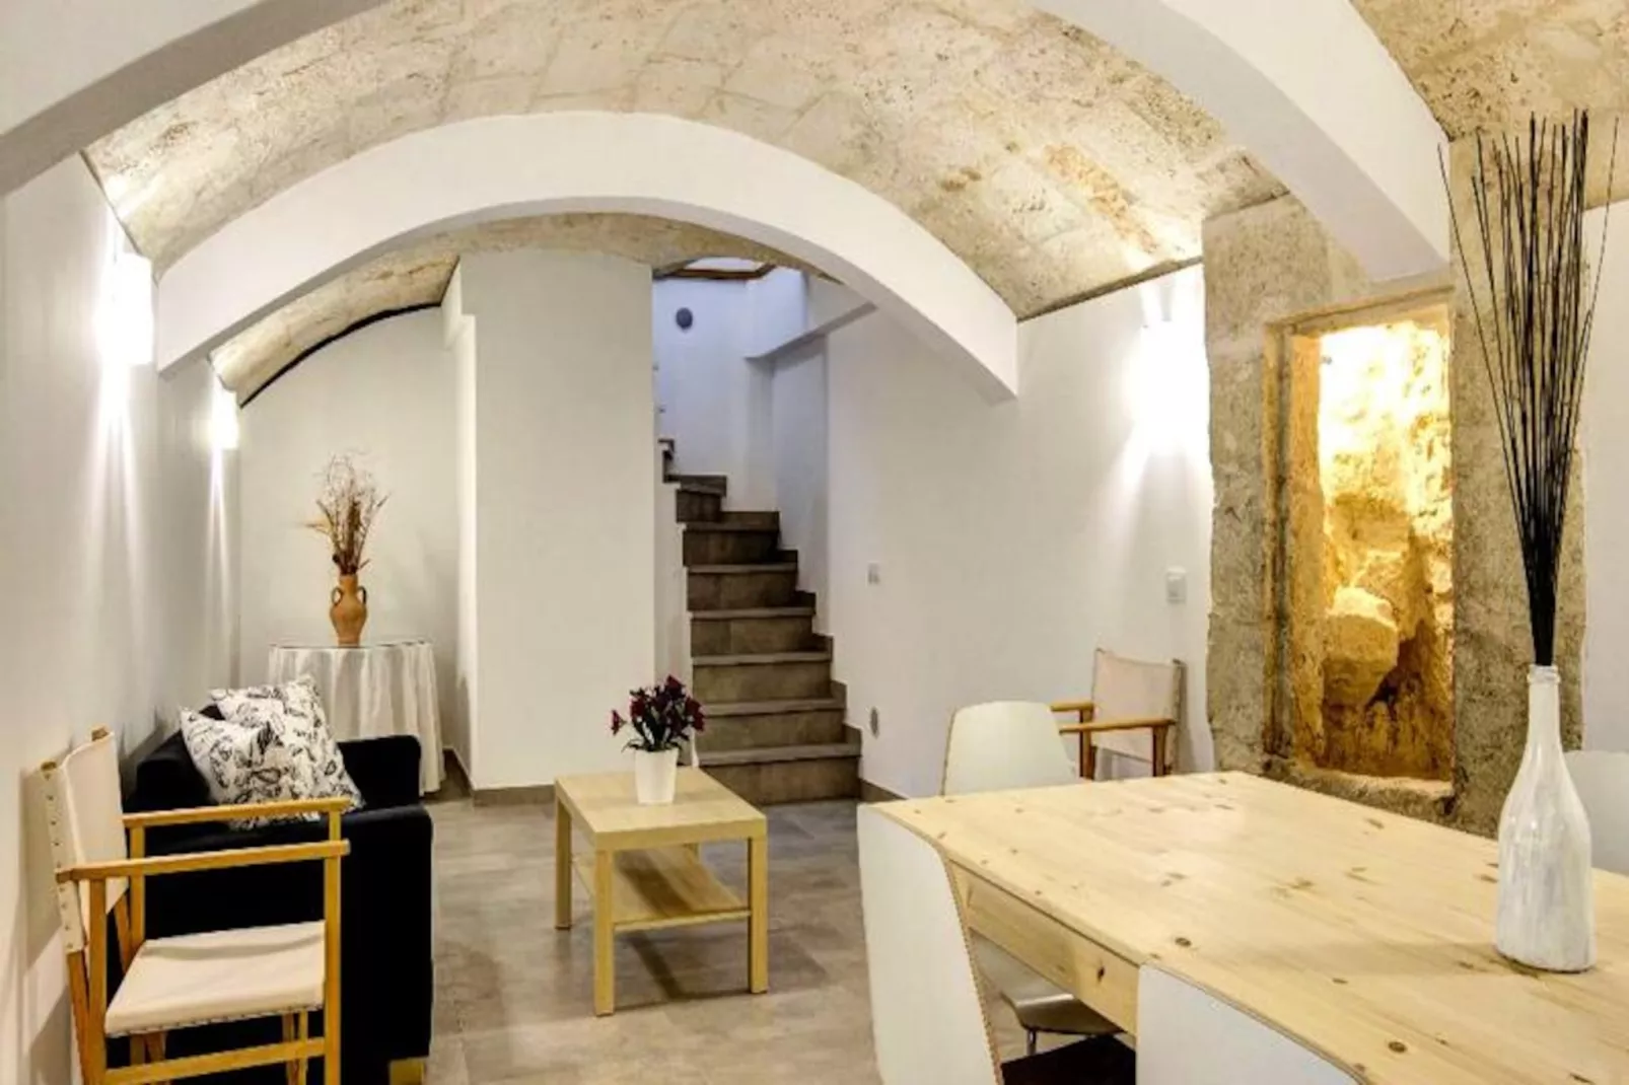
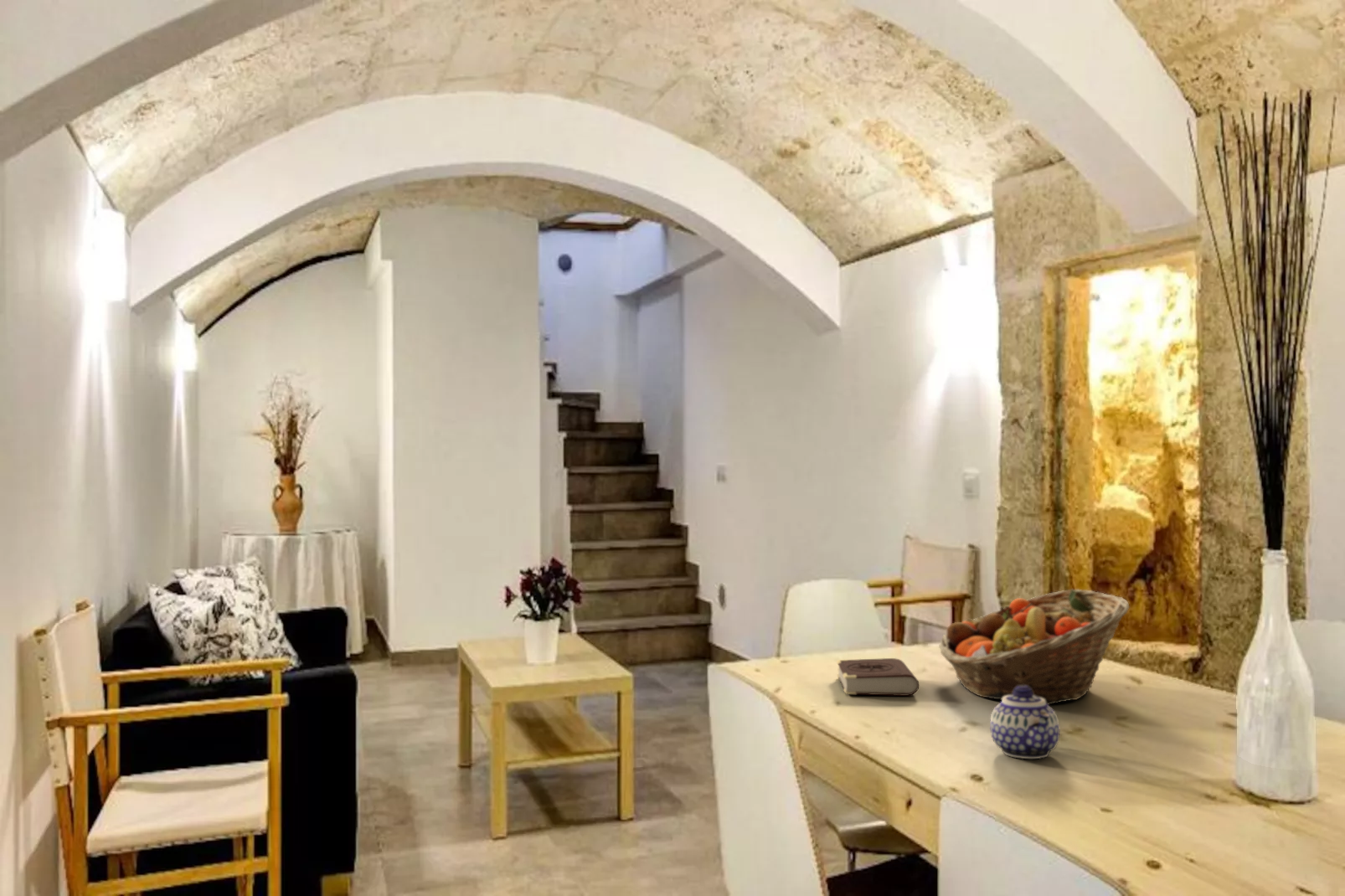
+ book (876, 676)
+ fruit basket (1031, 641)
+ teapot (1024, 719)
